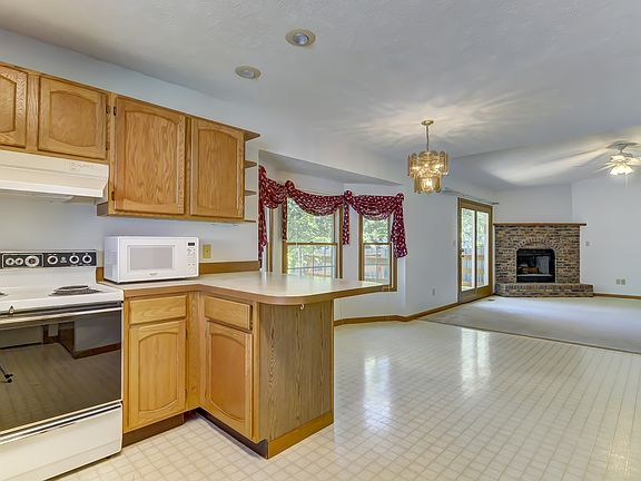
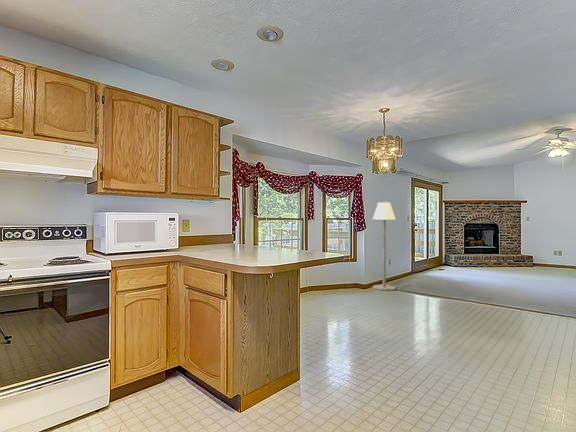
+ floor lamp (384, 245)
